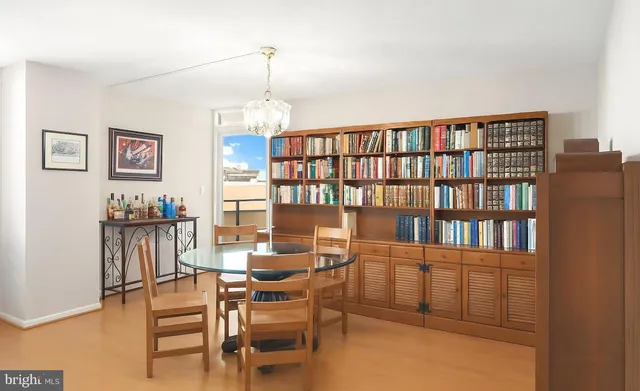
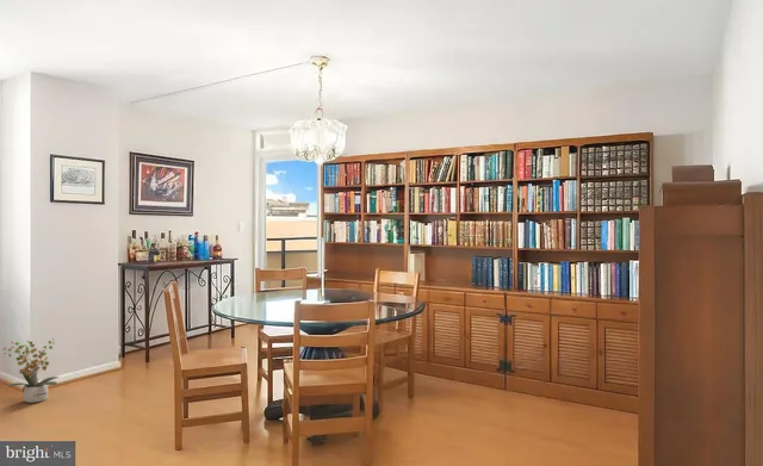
+ potted plant (31, 371)
